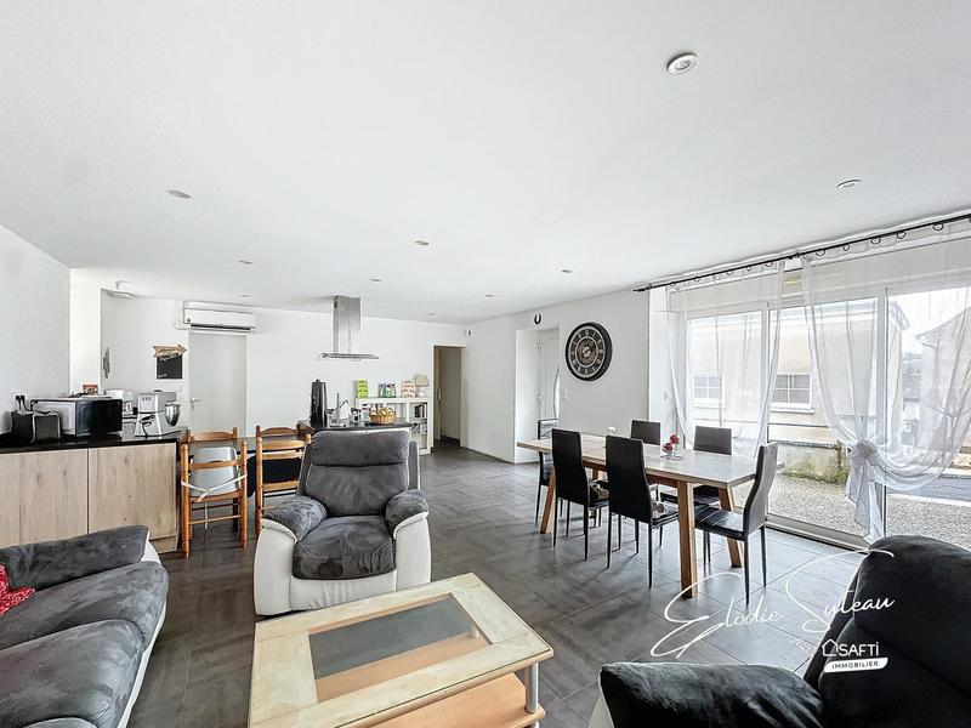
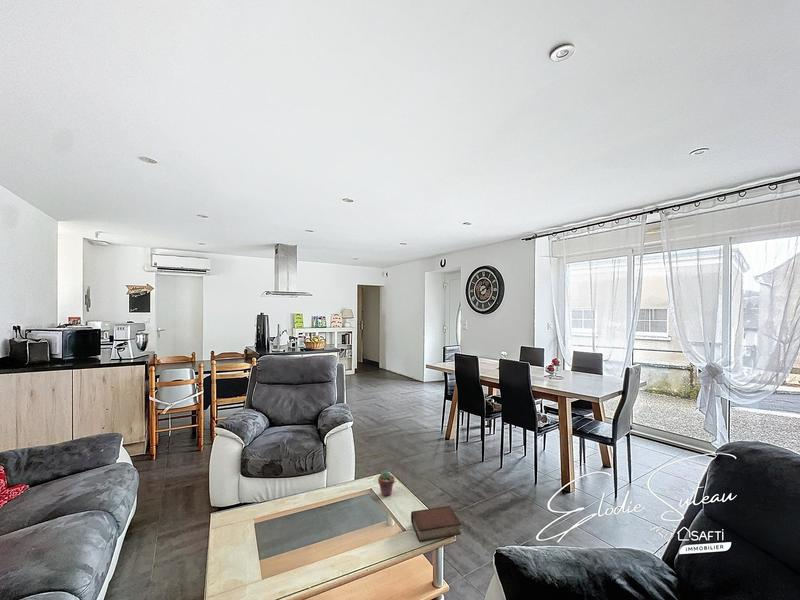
+ book (435, 522)
+ potted succulent (386, 482)
